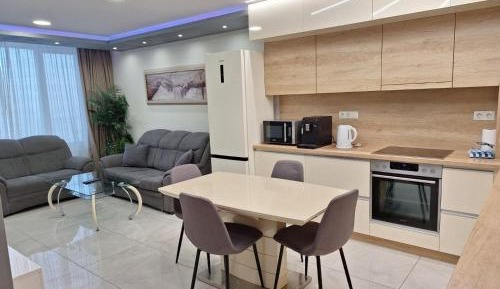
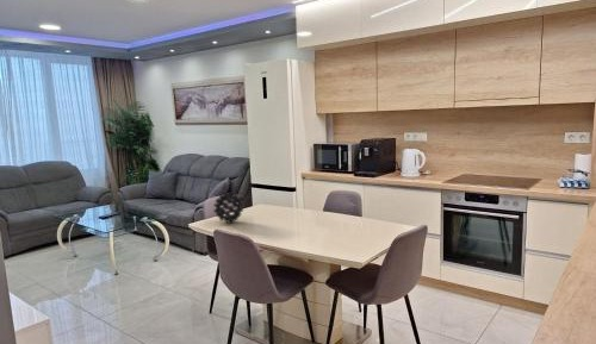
+ decorative ball (228, 207)
